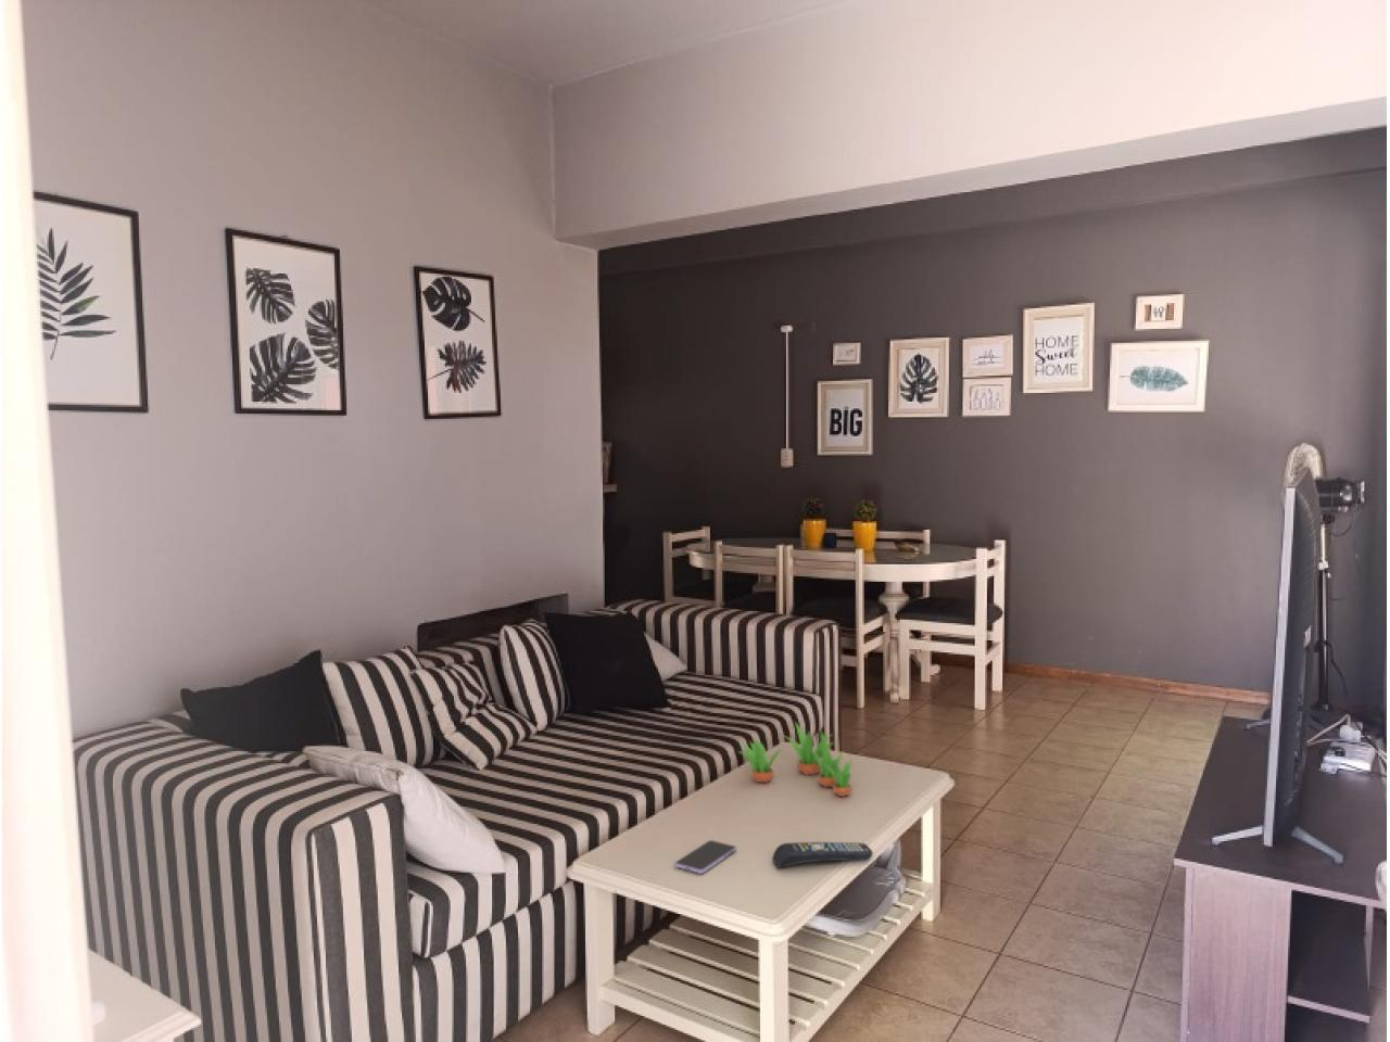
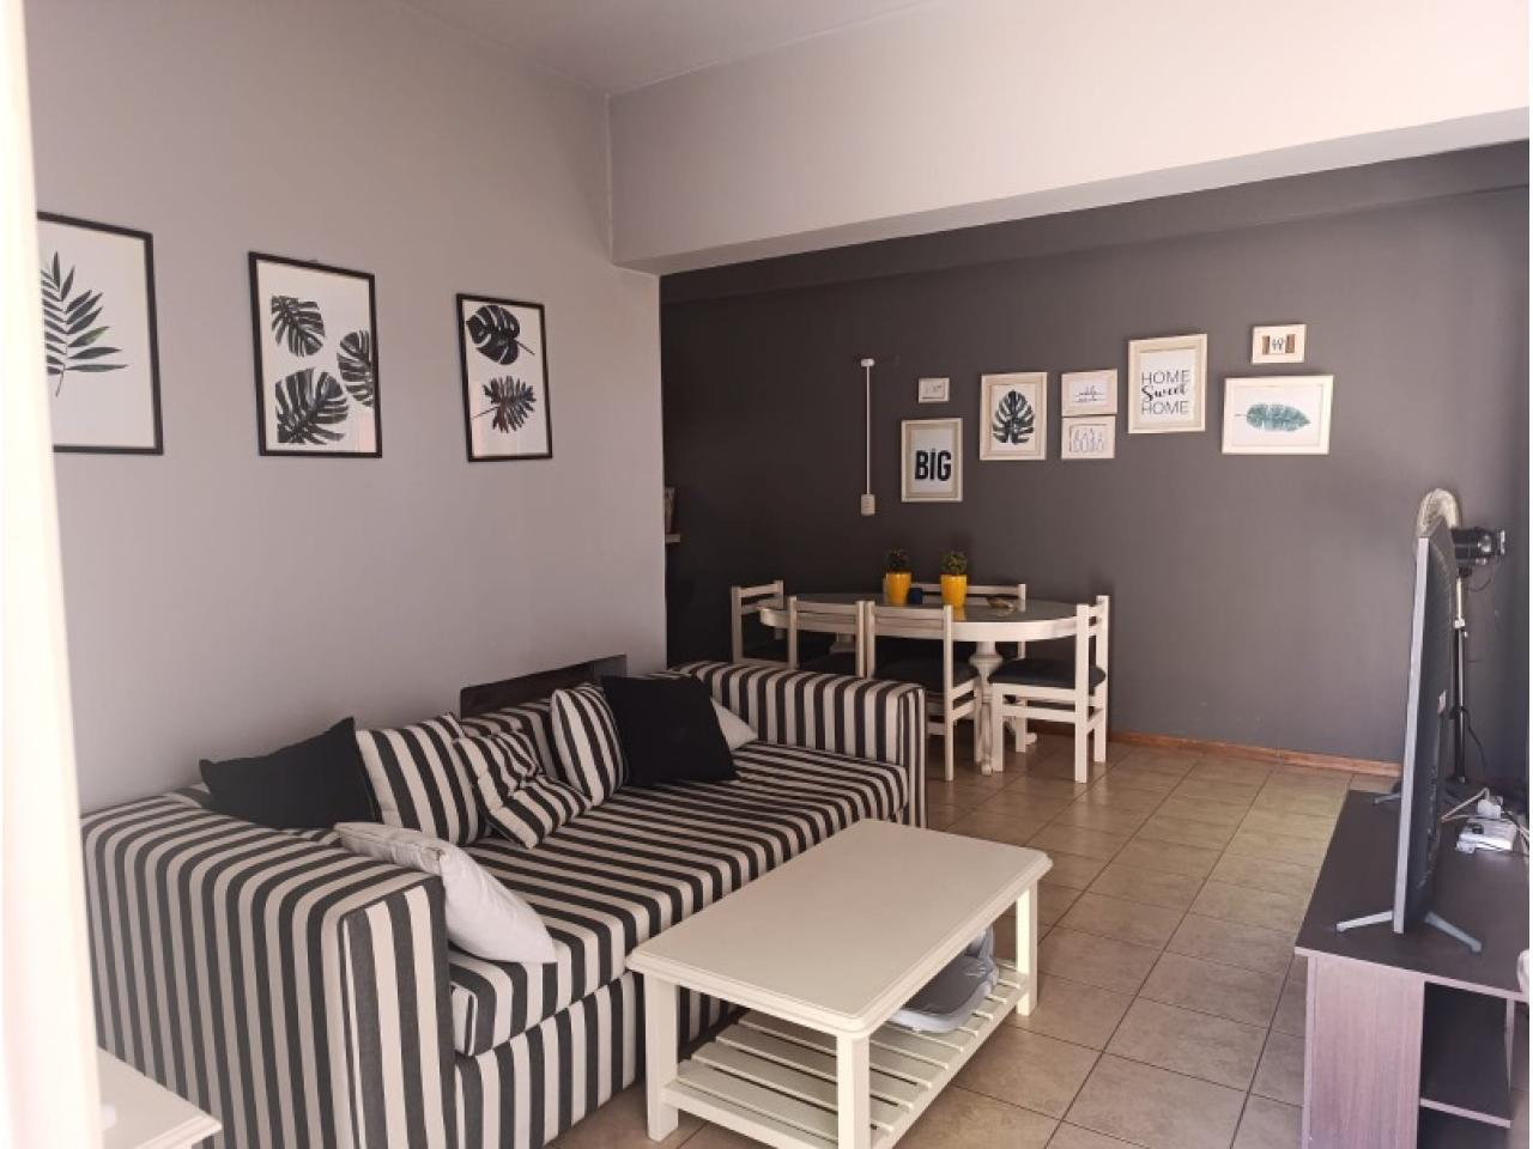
- remote control (822, 852)
- succulent plant (804, 754)
- smartphone (706, 856)
